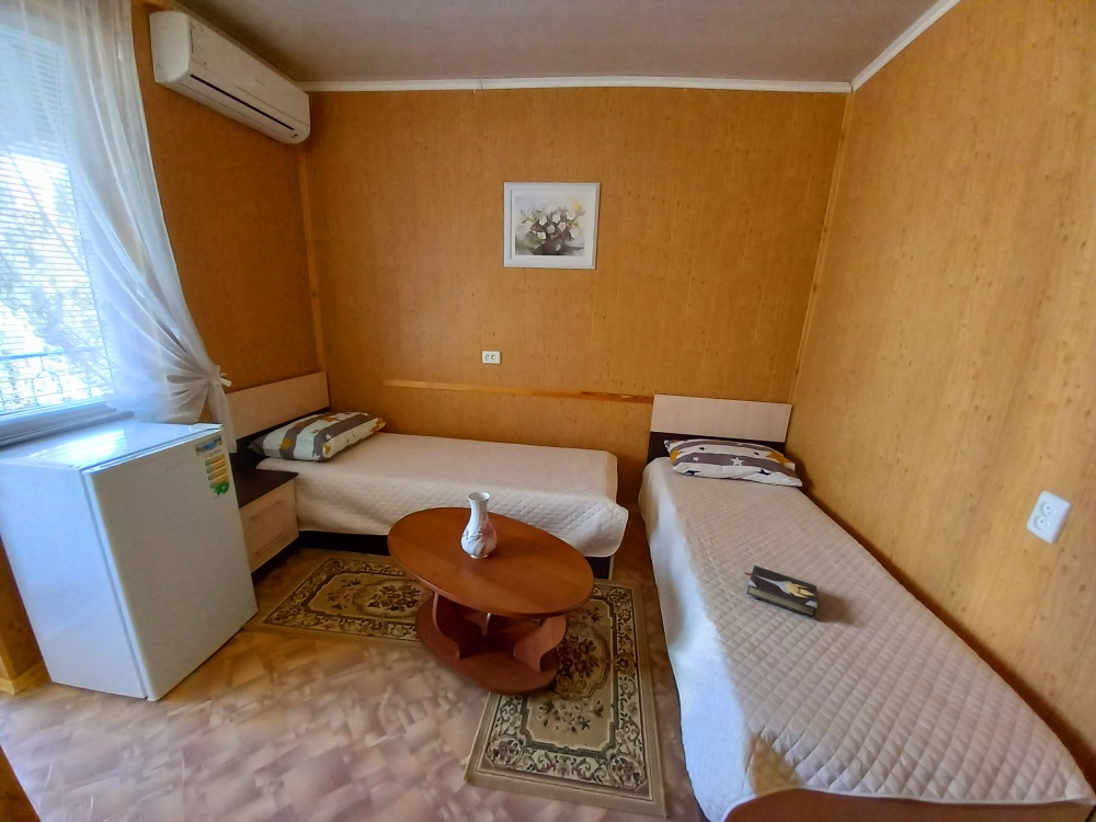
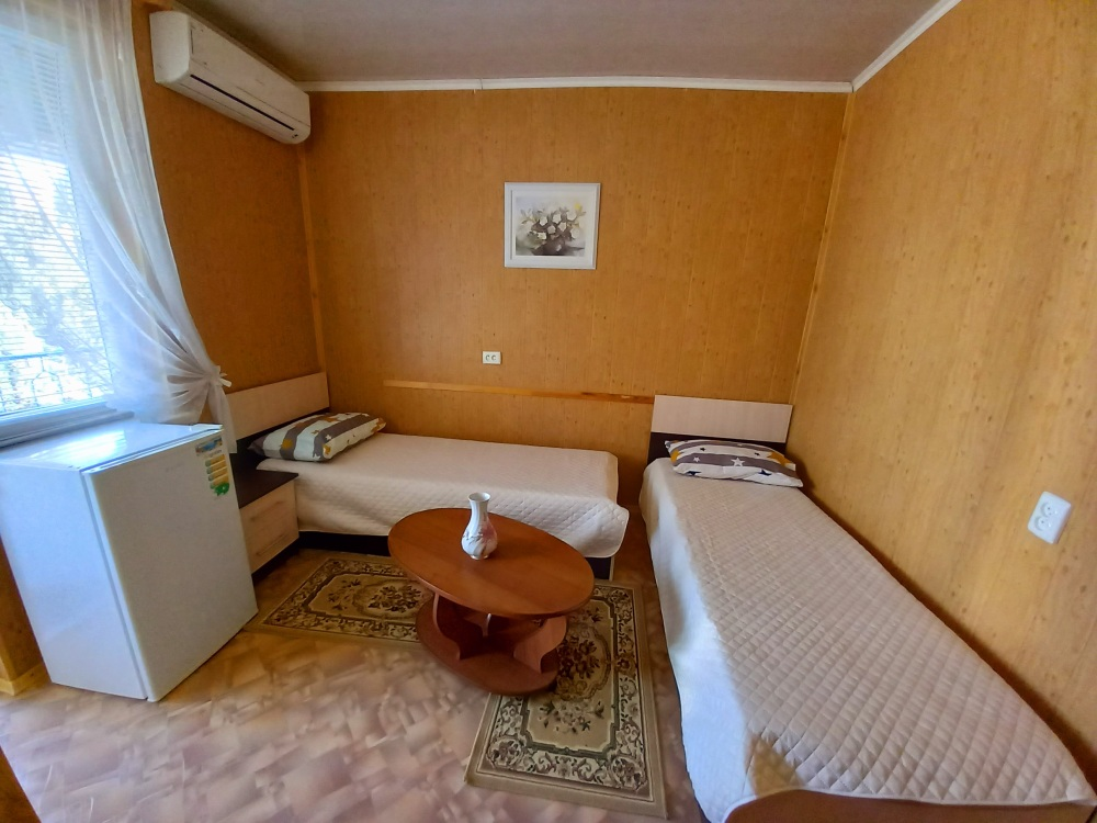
- hardback book (781, 589)
